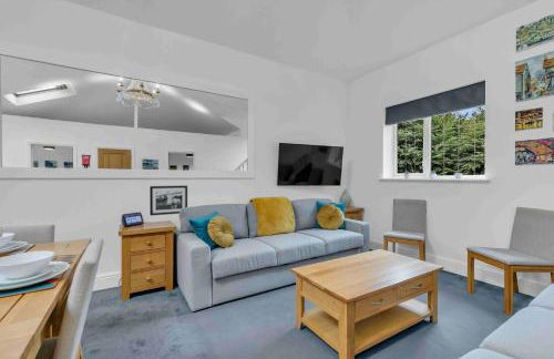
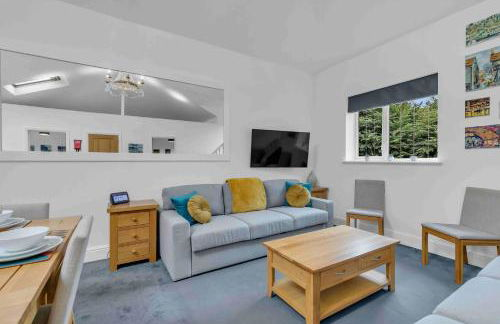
- picture frame (168, 199)
